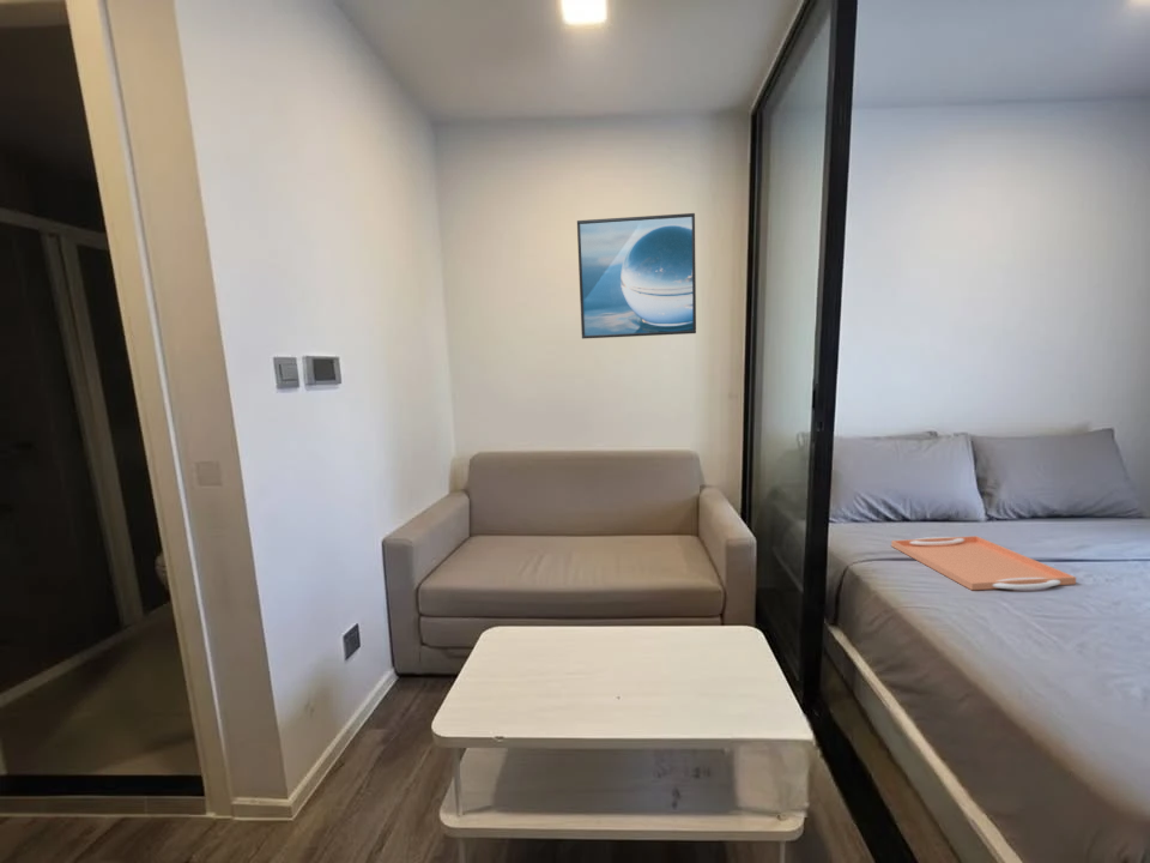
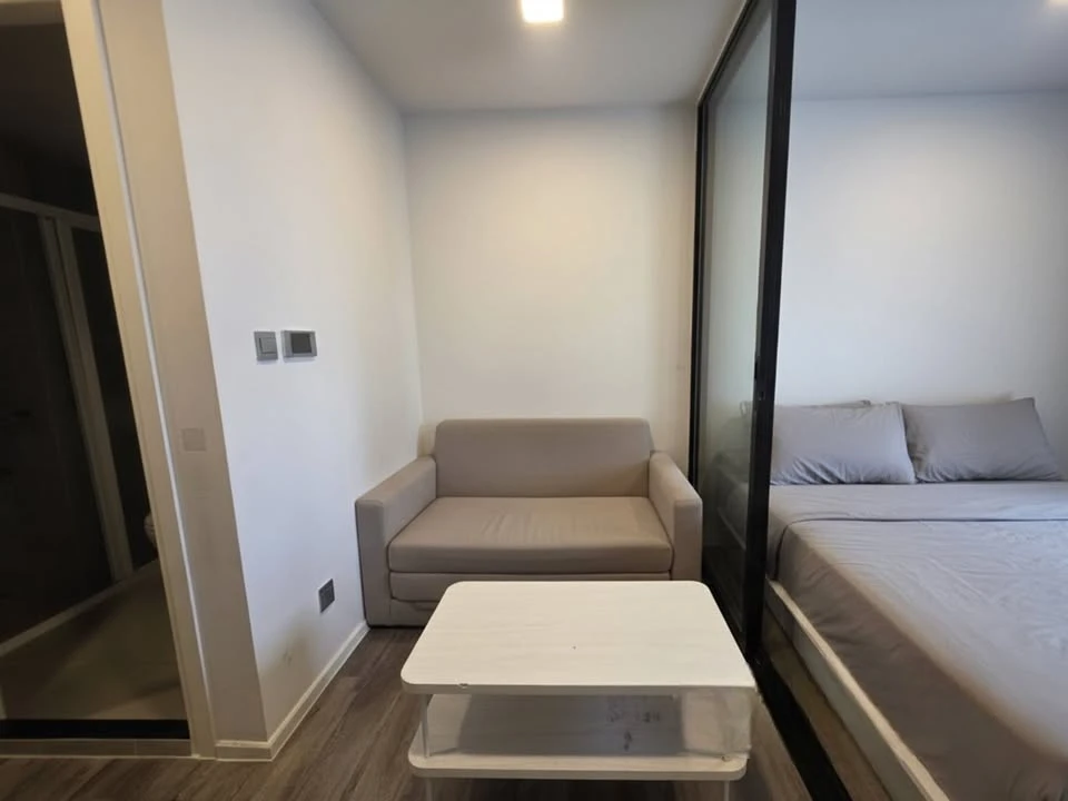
- serving tray (974, 560)
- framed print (636, 277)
